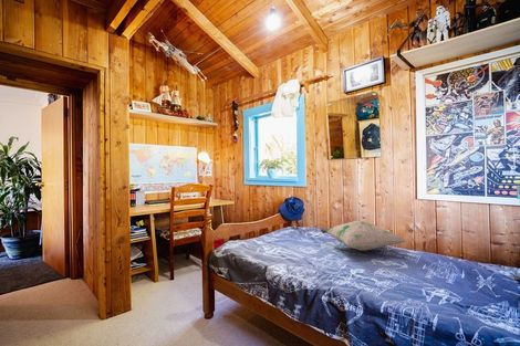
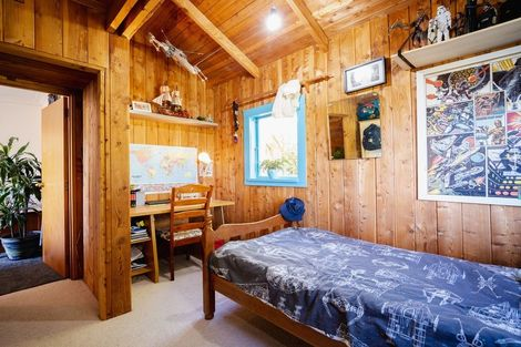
- decorative pillow (358, 234)
